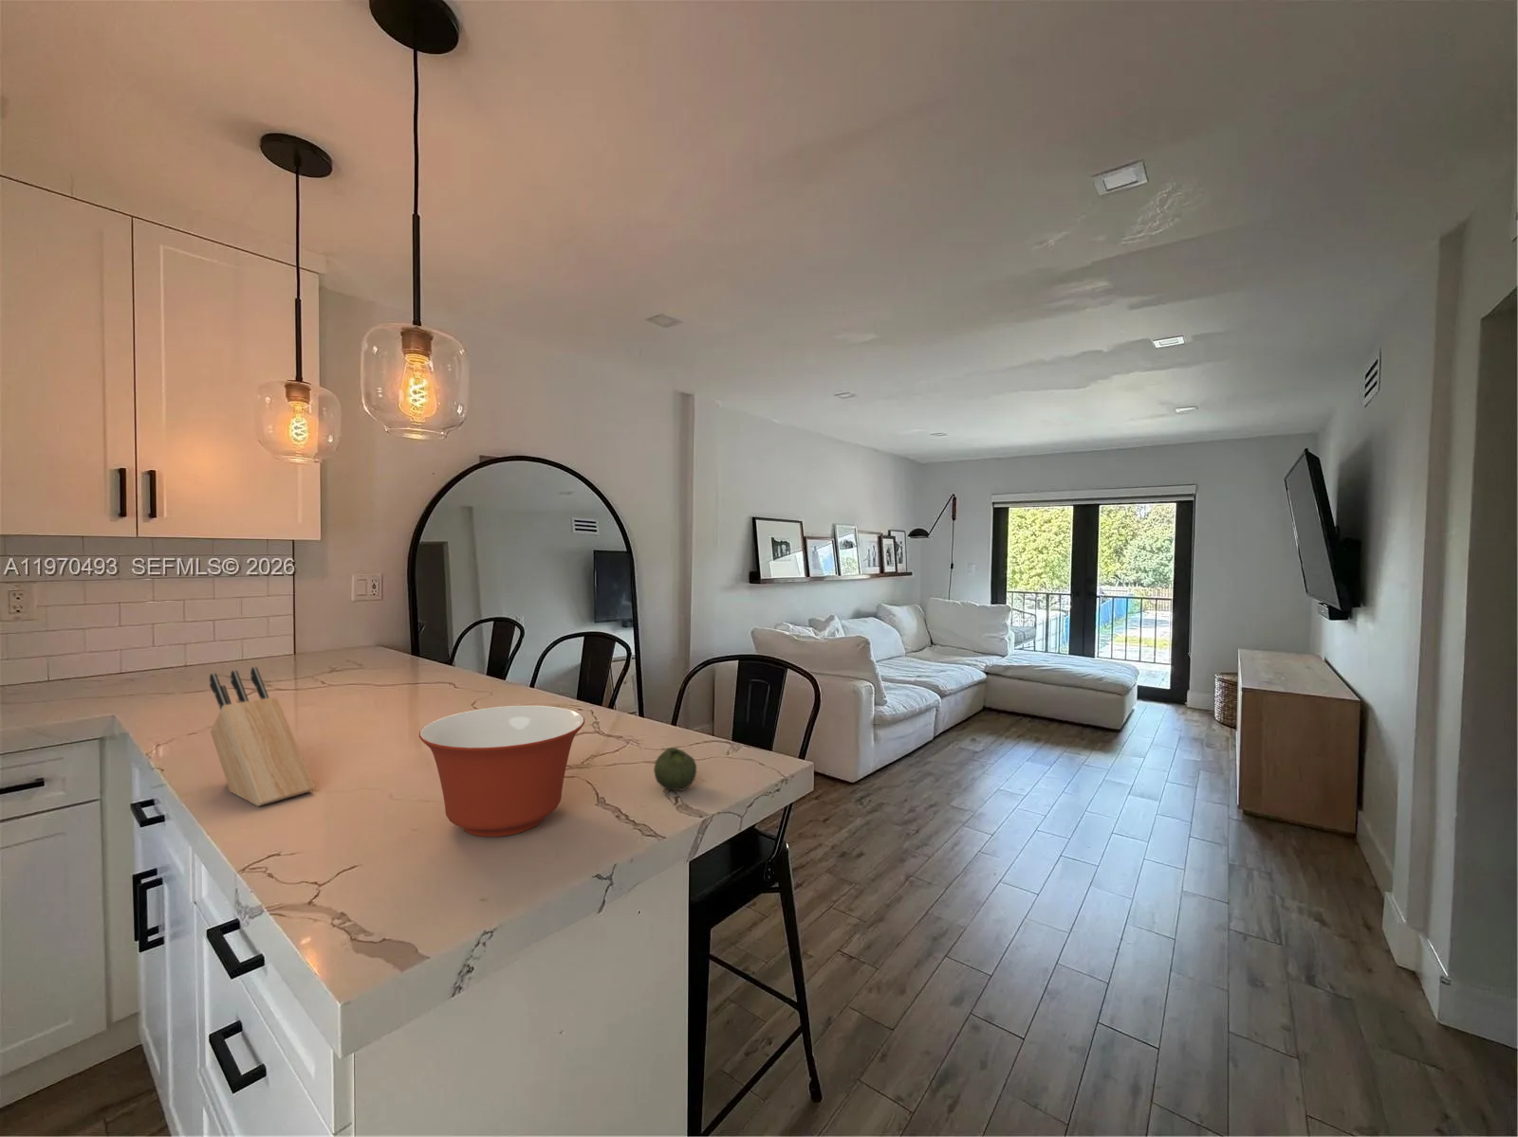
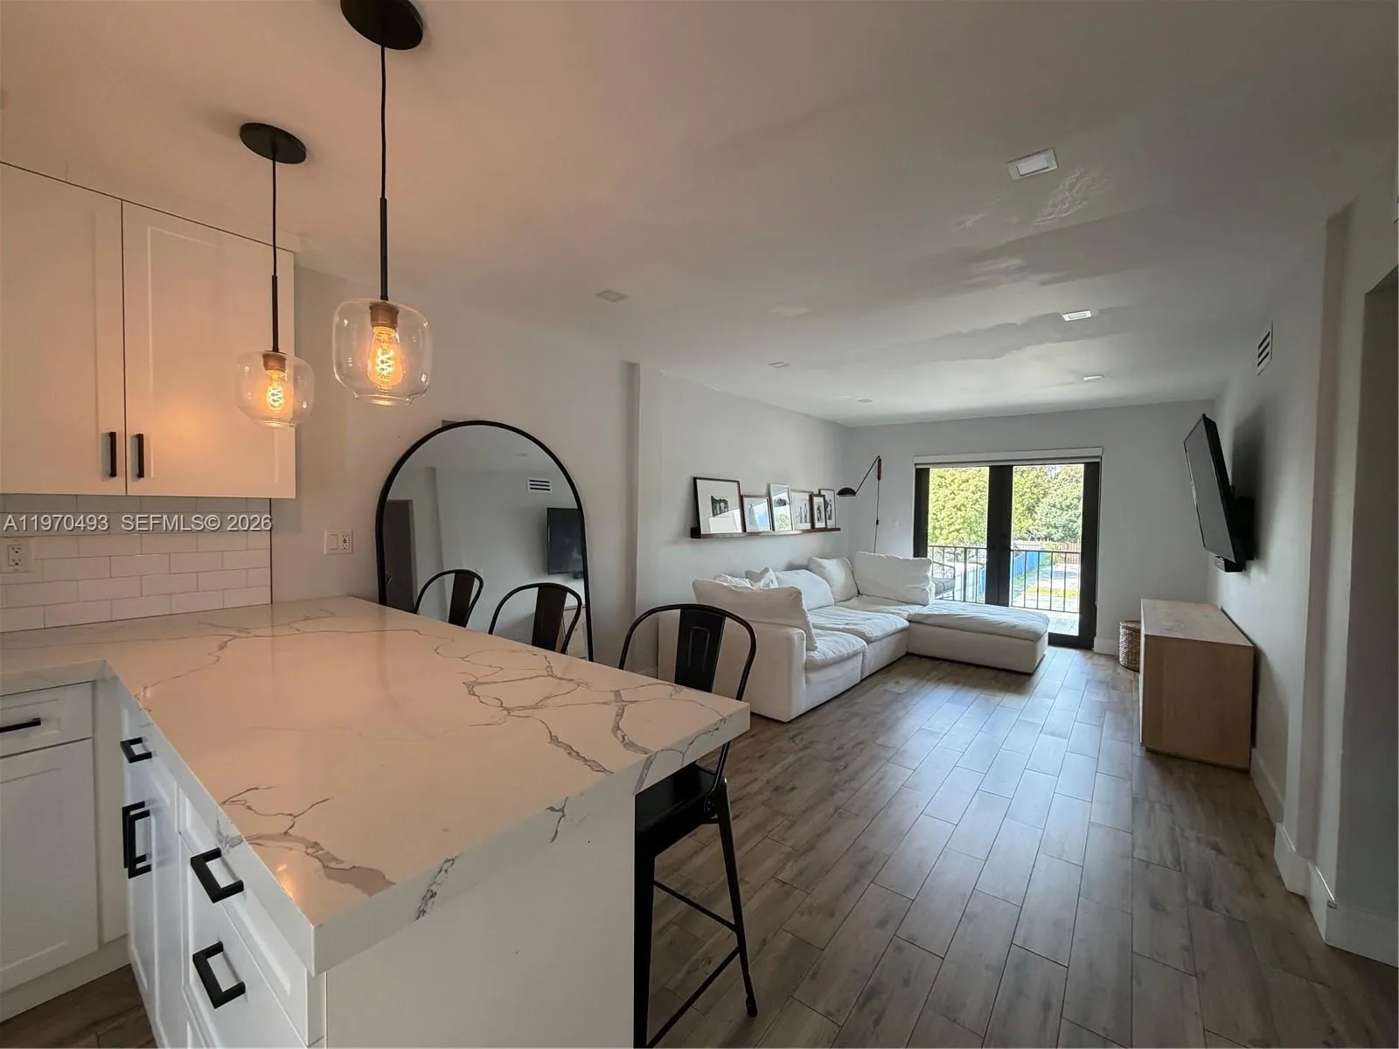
- fruit (674, 768)
- knife block (257, 730)
- mixing bowl (504, 772)
